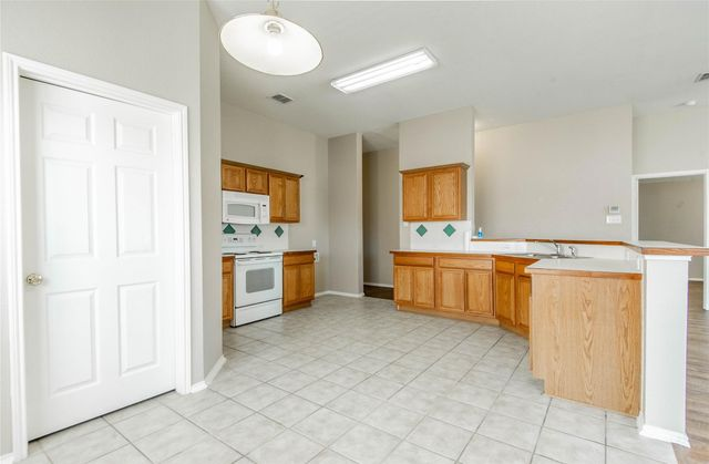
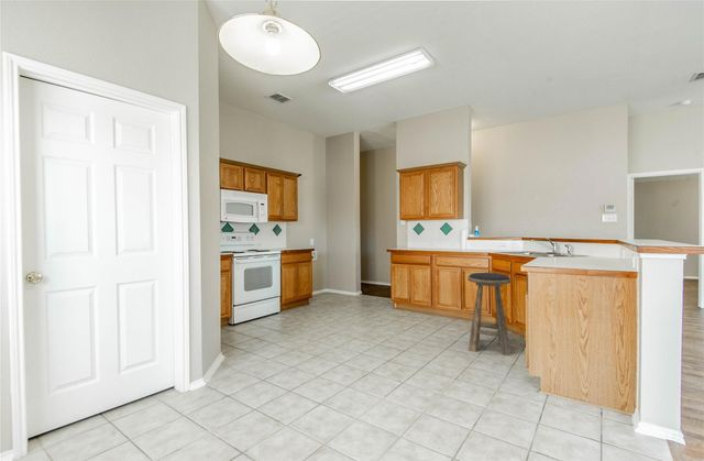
+ stool (481, 310)
